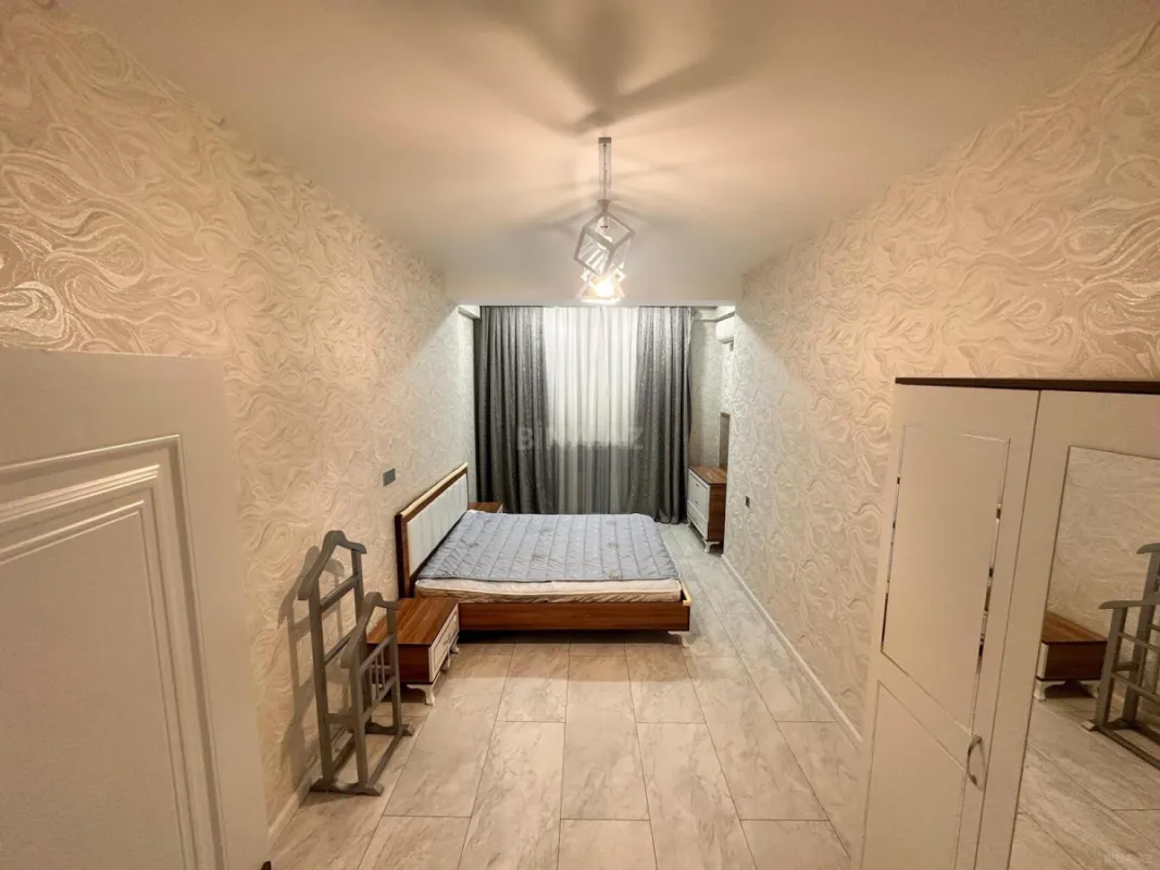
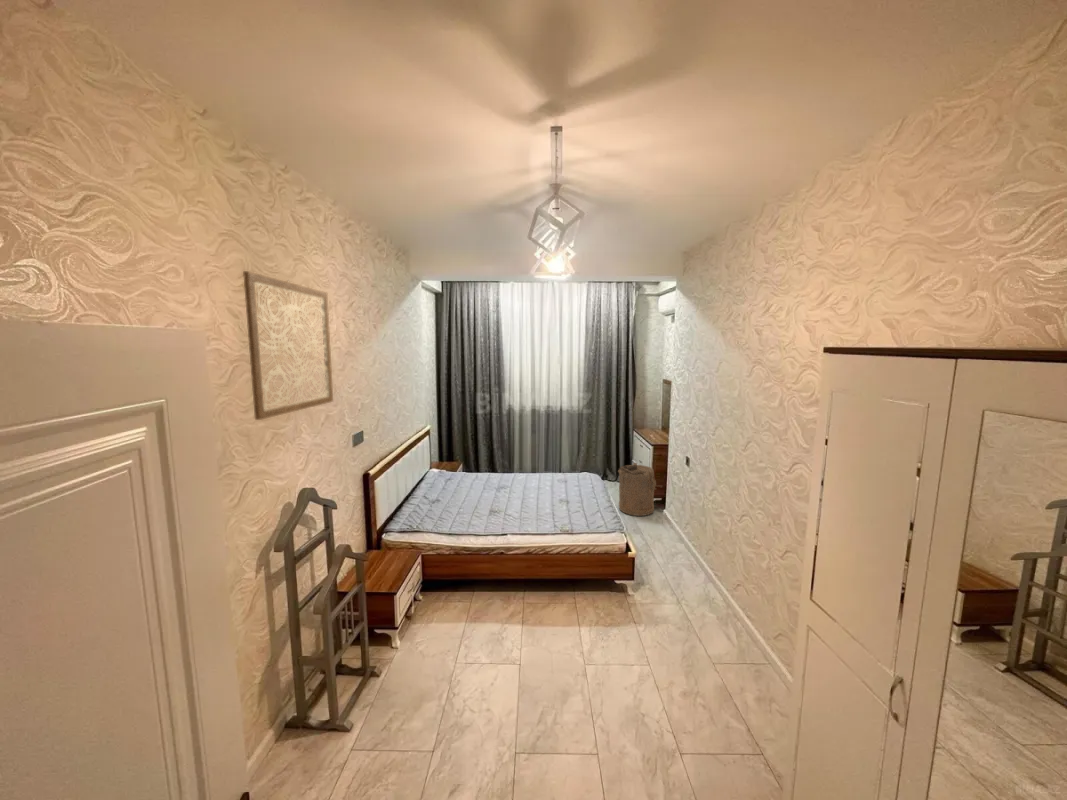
+ wall art (293, 347)
+ laundry hamper (637, 486)
